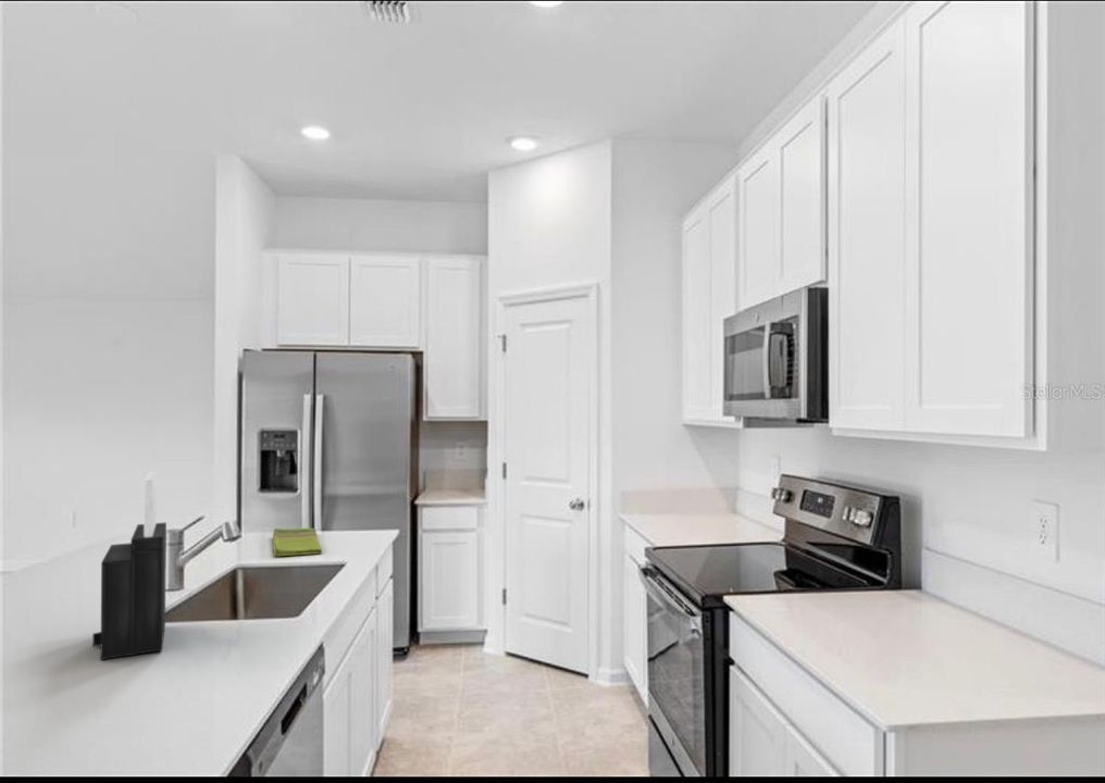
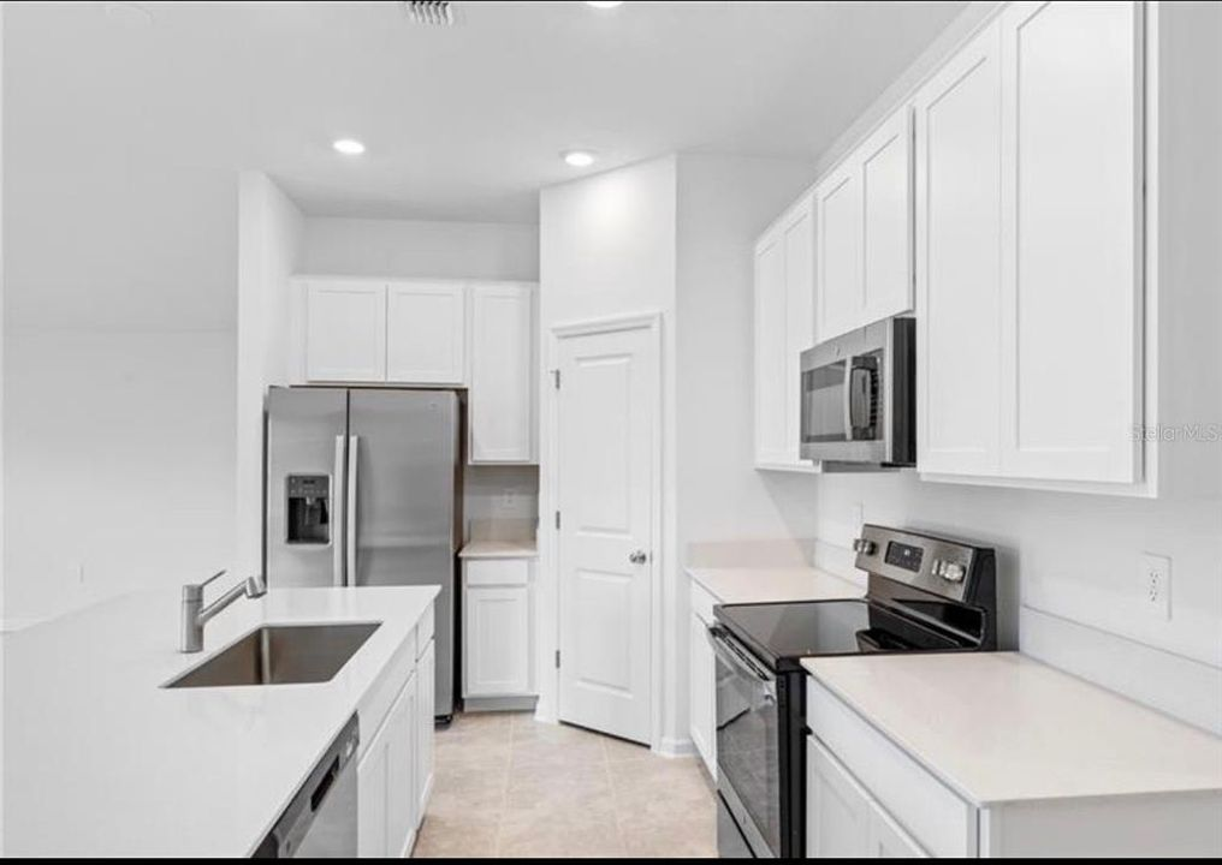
- dish towel (296, 539)
- knife block (129, 559)
